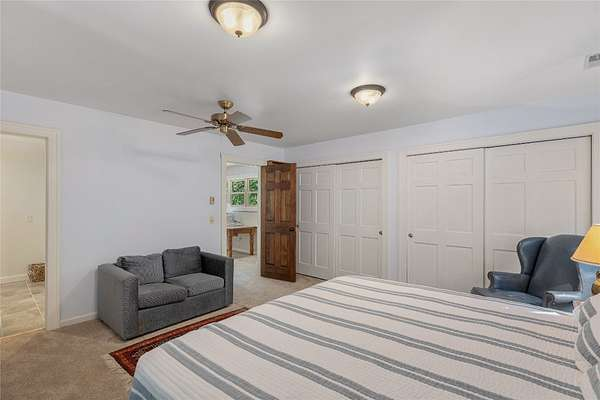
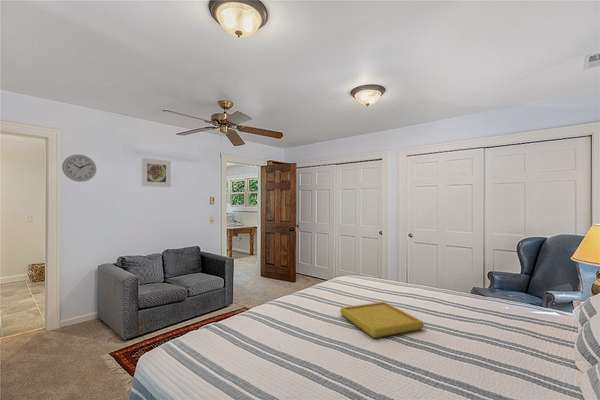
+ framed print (156, 173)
+ serving tray (379, 317)
+ wall clock (80, 168)
